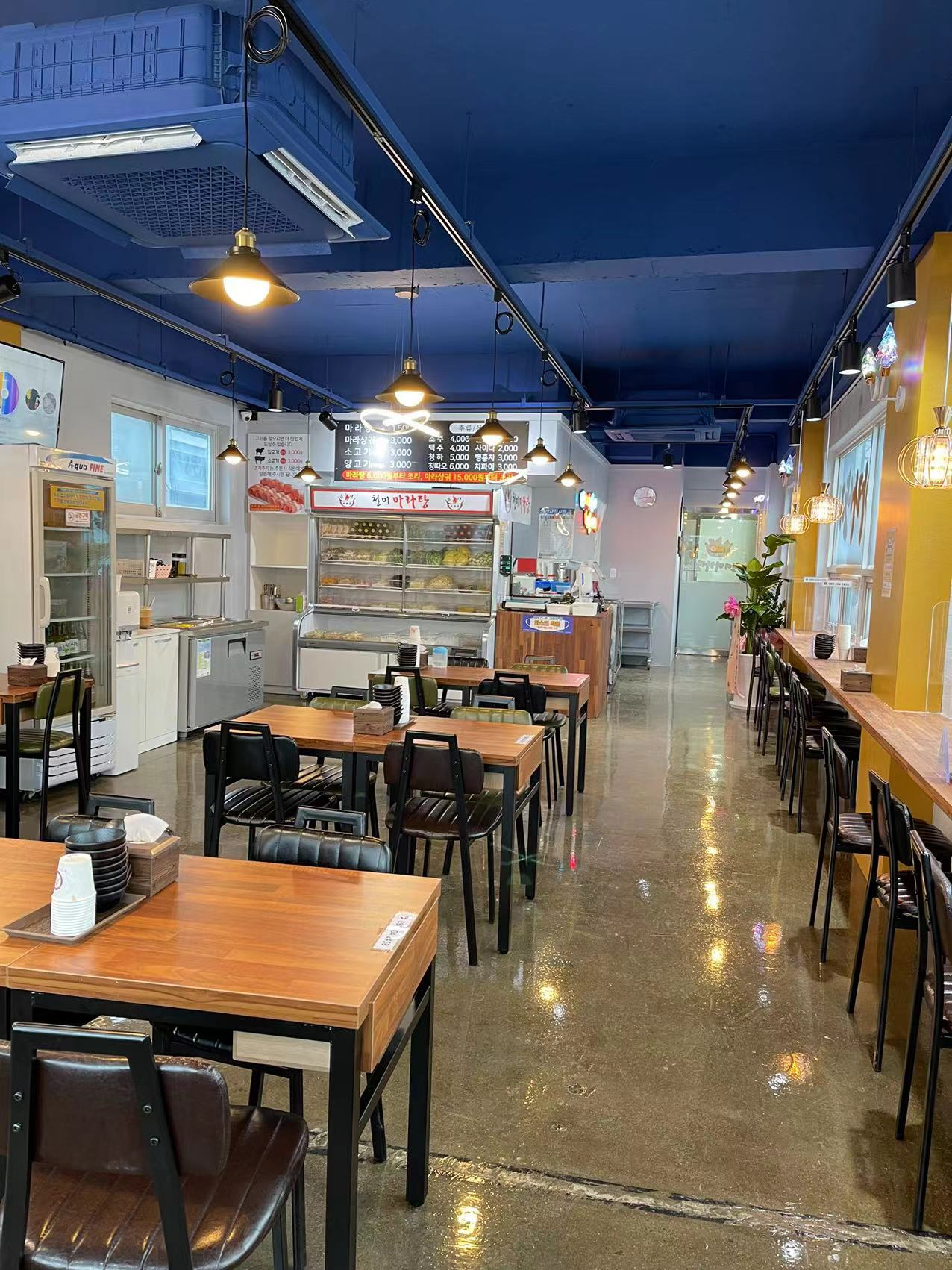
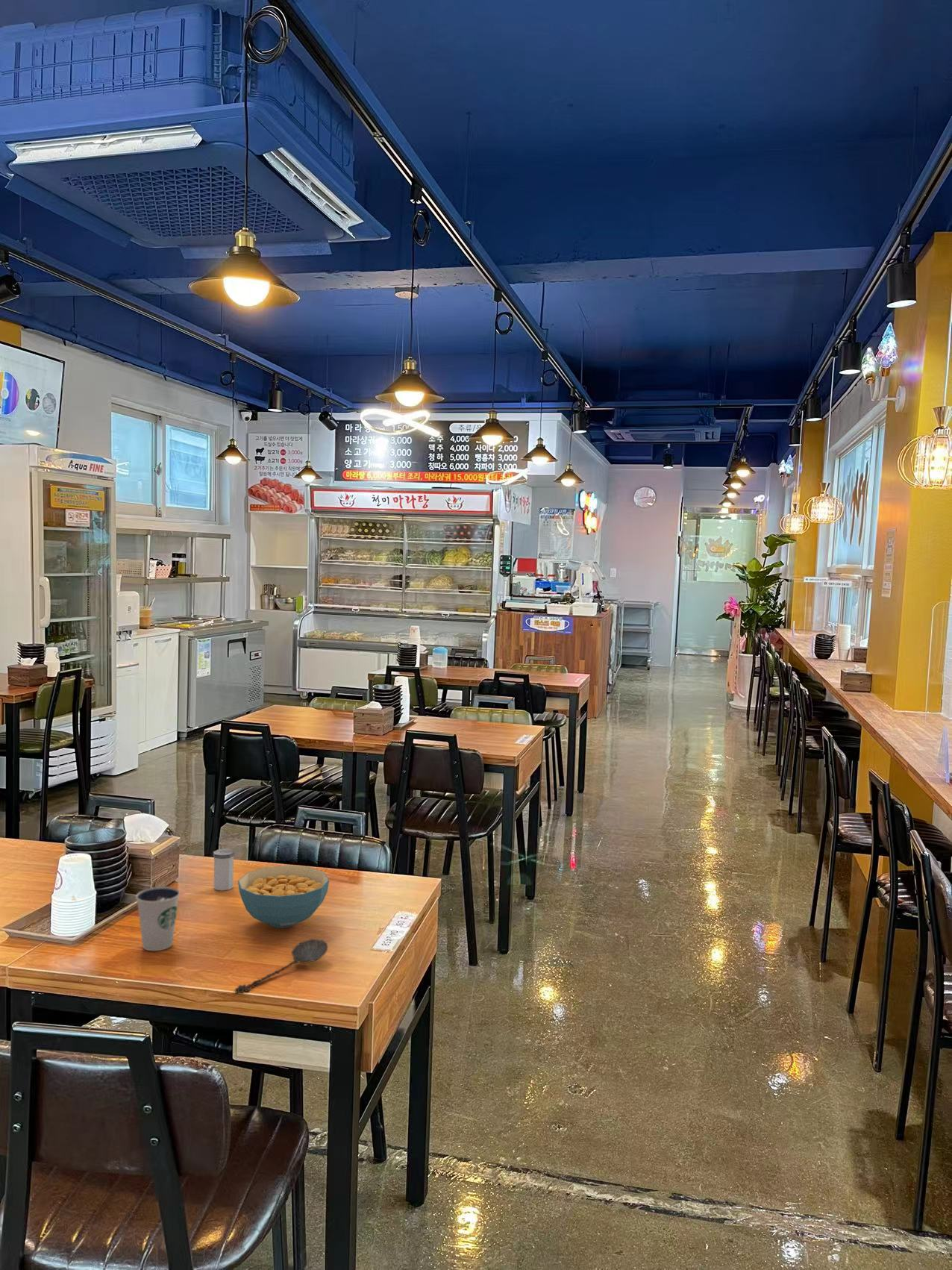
+ dixie cup (157, 919)
+ spoon (282, 968)
+ cereal bowl (284, 901)
+ salt shaker (223, 869)
